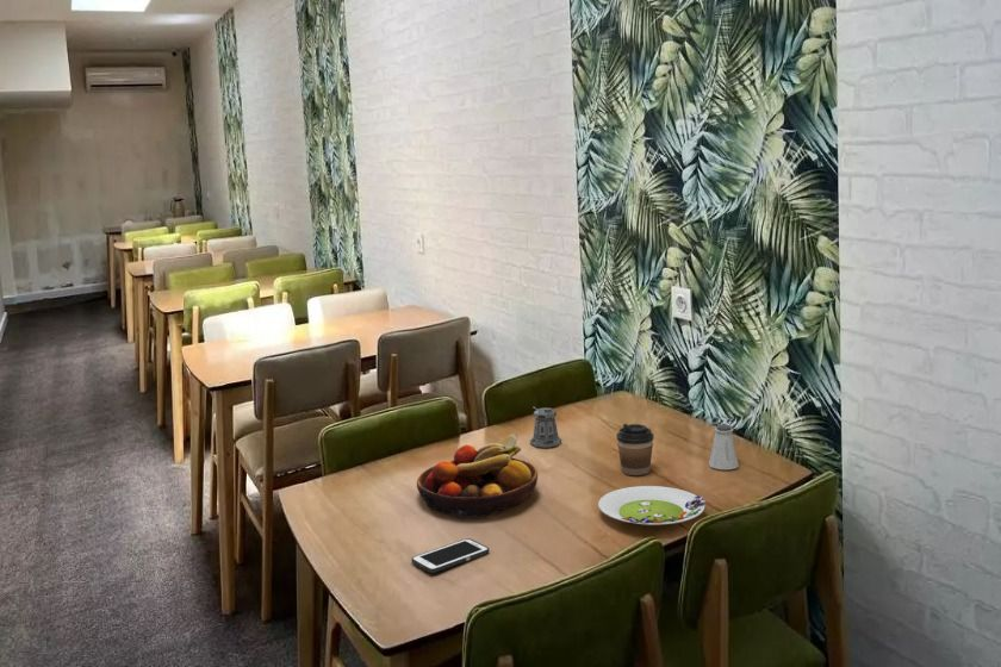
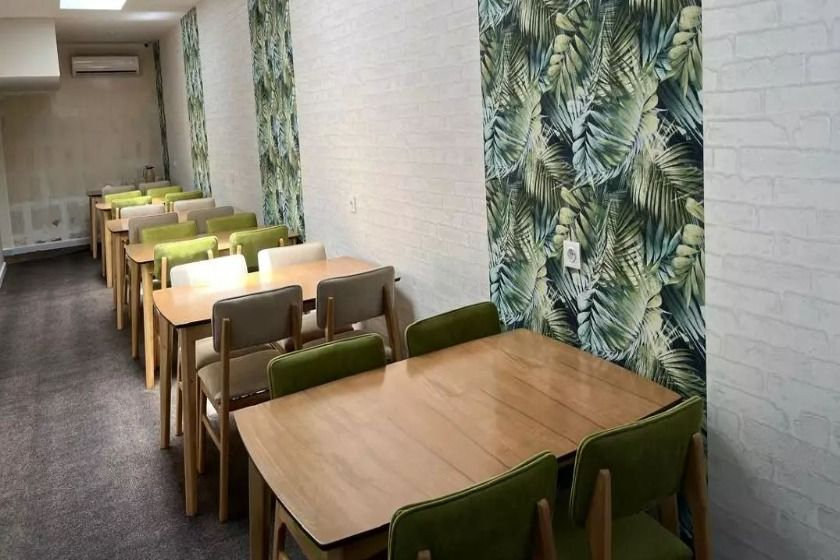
- salad plate (651, 506)
- saltshaker (723, 445)
- fruit bowl (477, 469)
- coffee cup (635, 447)
- cell phone (450, 555)
- pepper shaker (543, 424)
